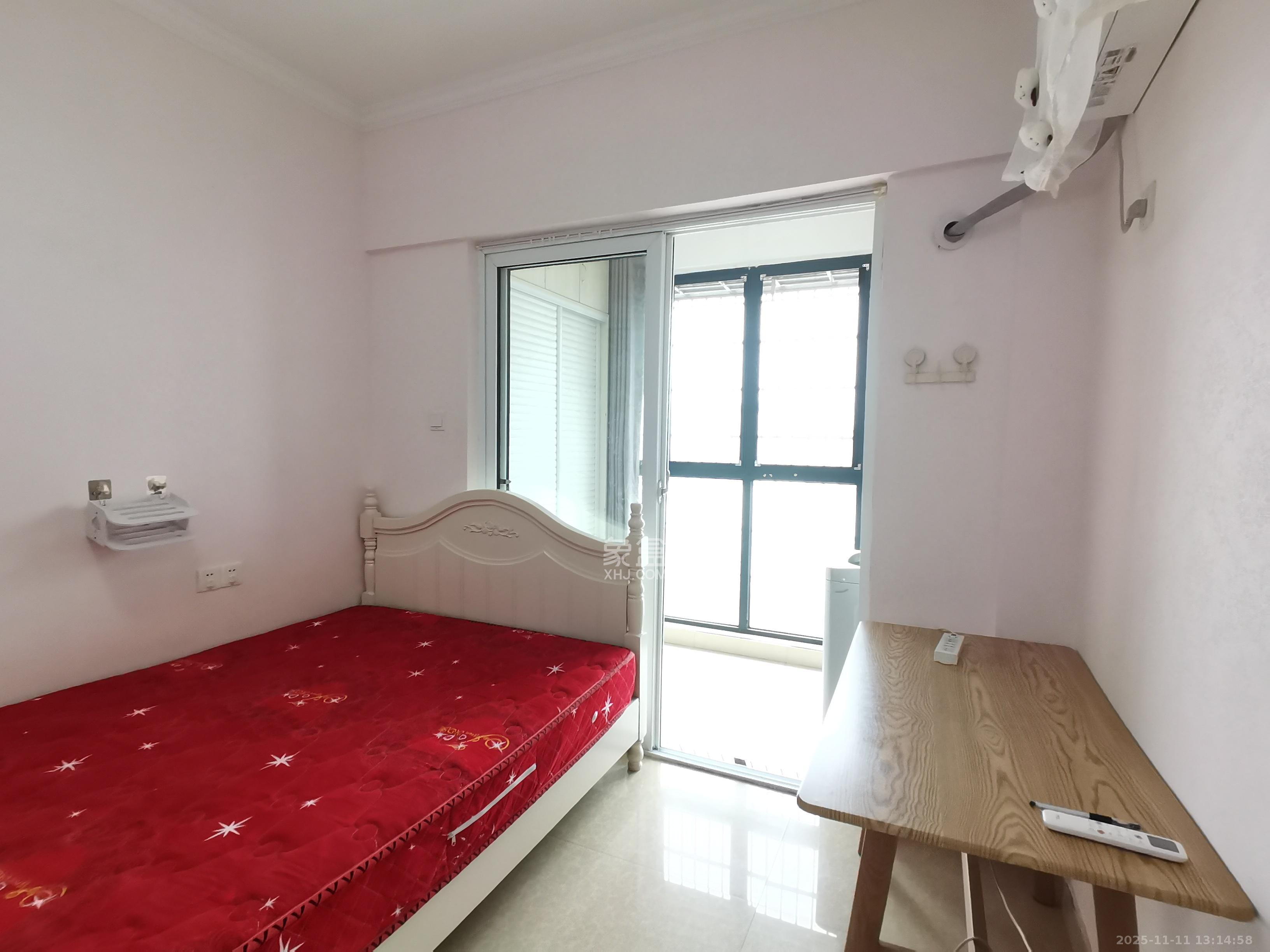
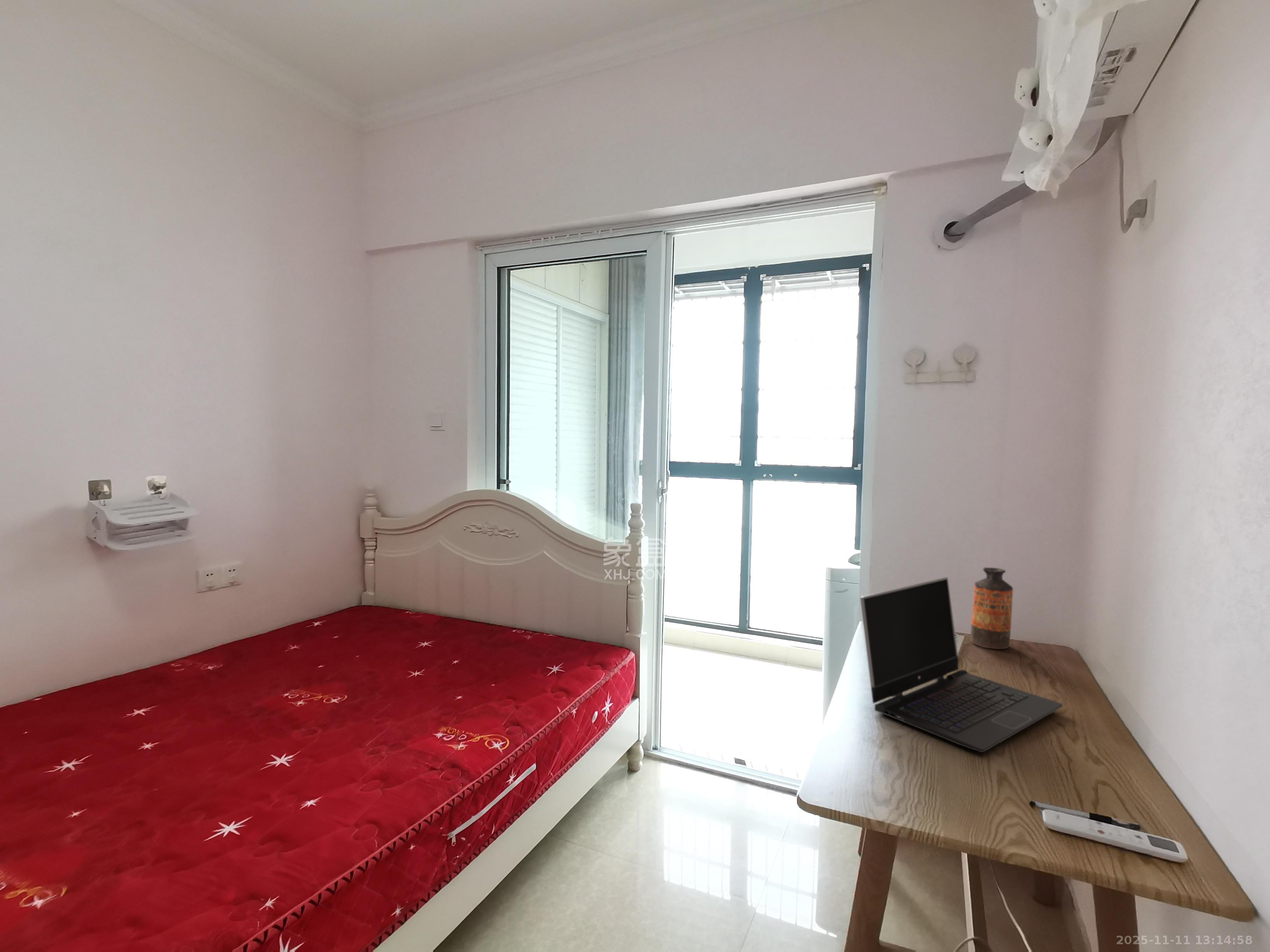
+ bottle (992, 606)
+ laptop computer (958, 654)
